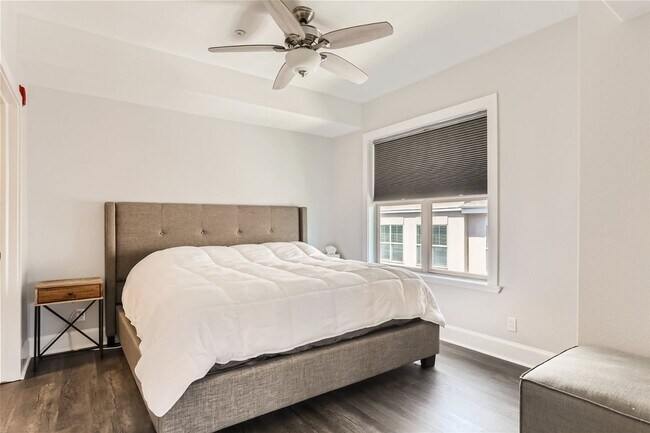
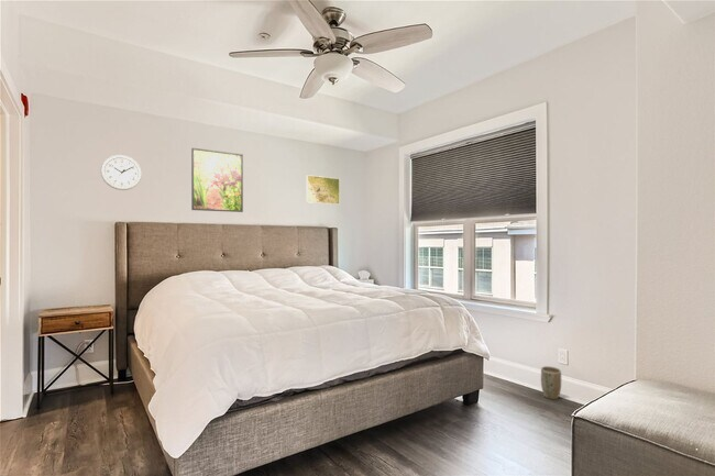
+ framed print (218, 180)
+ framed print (322, 190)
+ plant pot (550, 383)
+ wall clock (121, 171)
